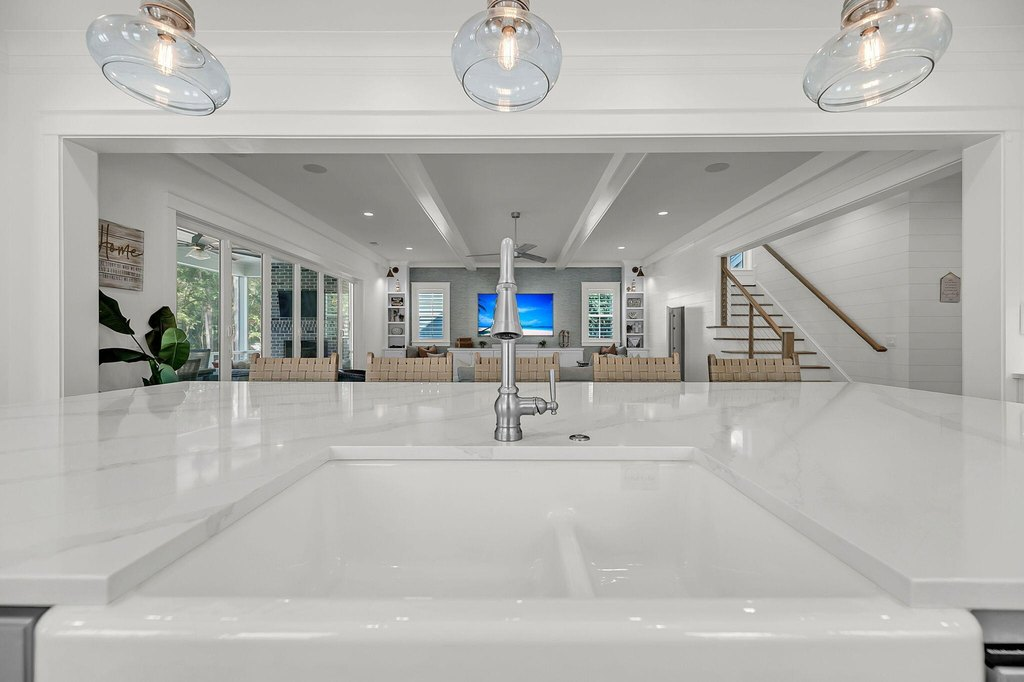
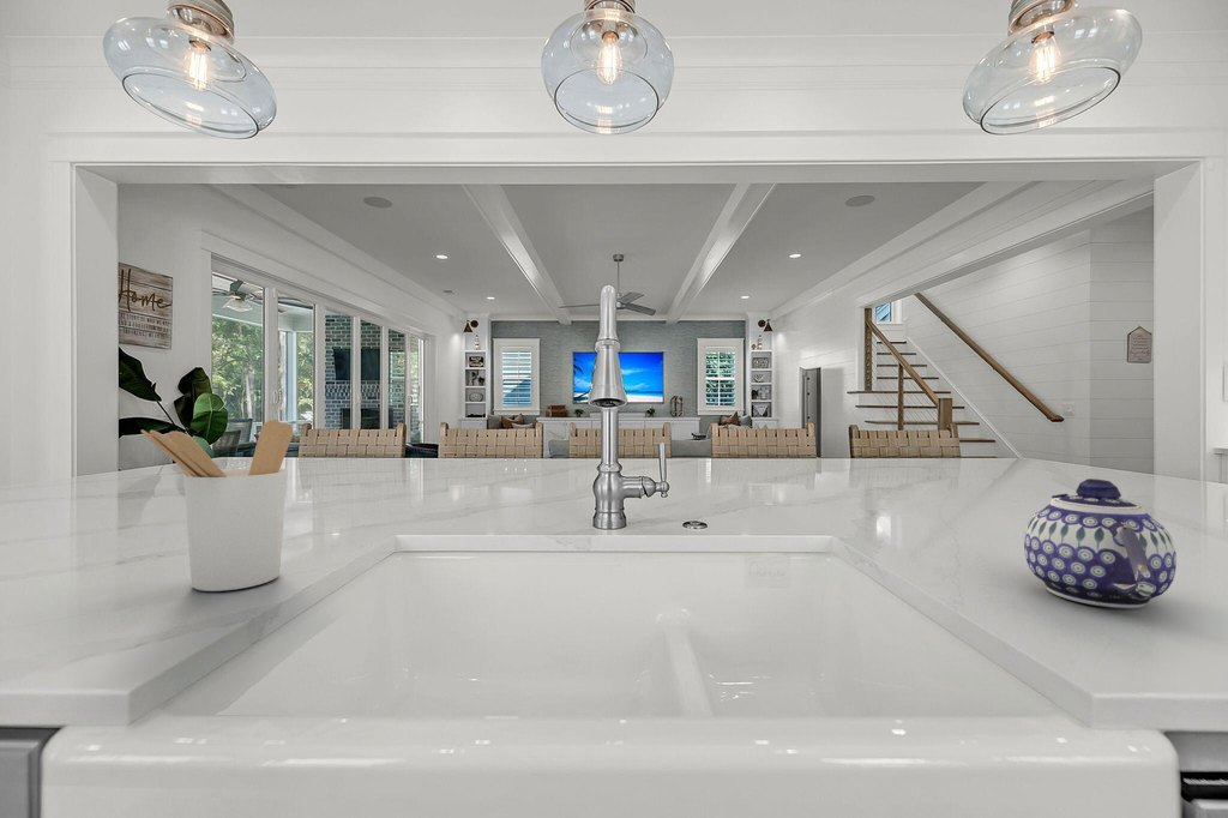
+ utensil holder (217, 503)
+ teapot (1094, 536)
